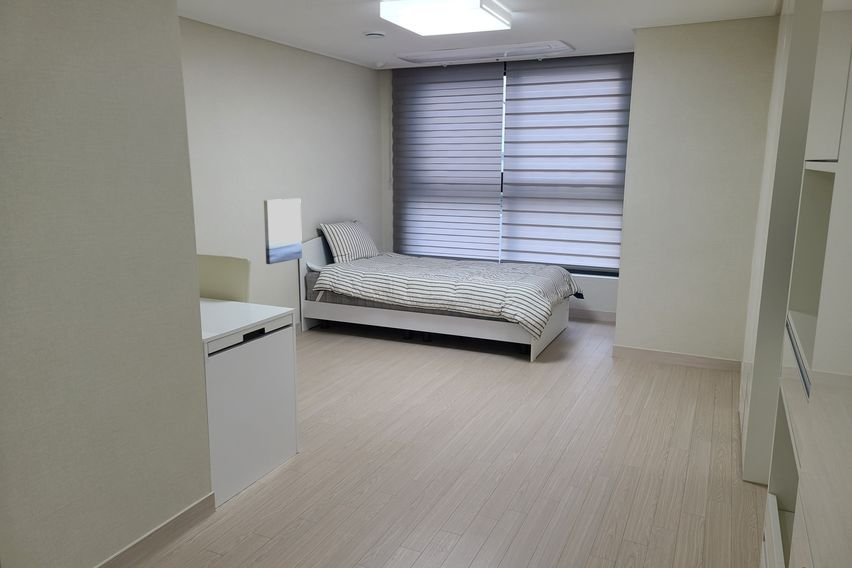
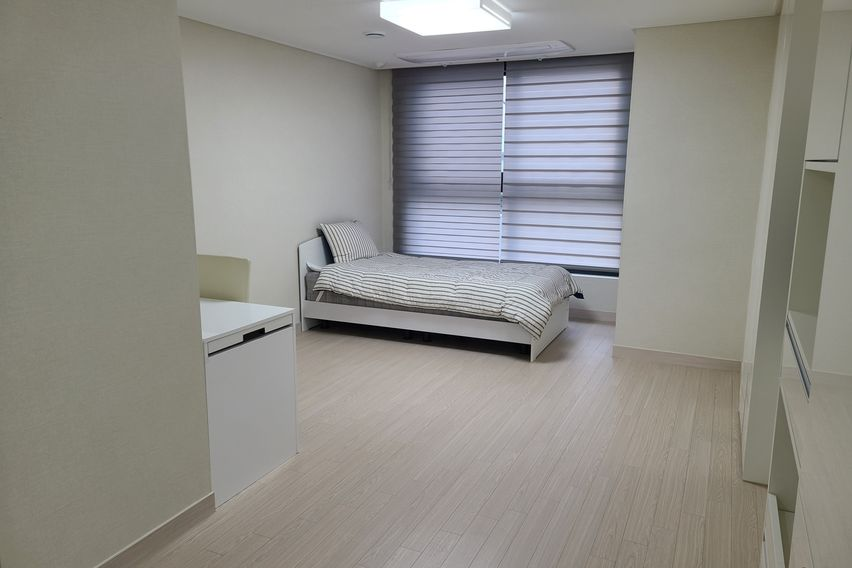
- wall art (283, 230)
